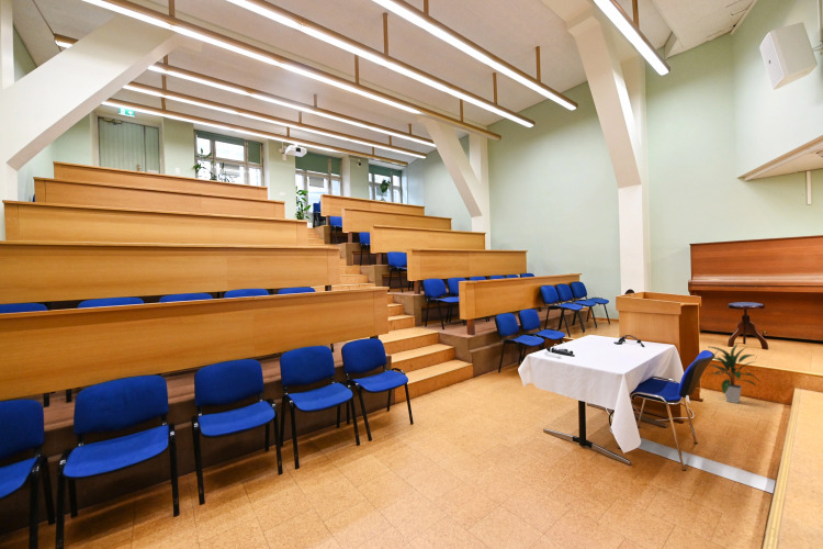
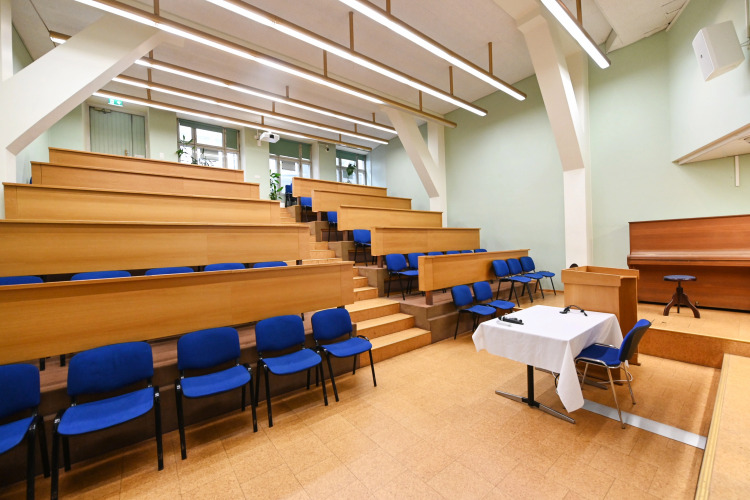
- indoor plant (731, 371)
